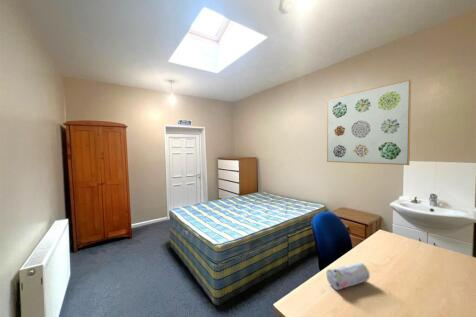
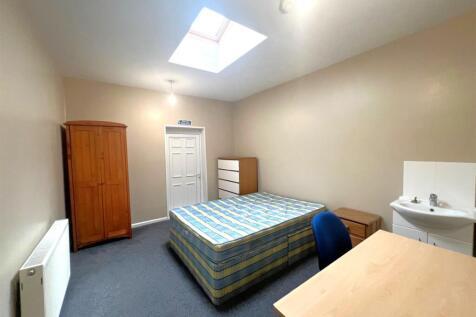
- pencil case (347, 274)
- wall art (362, 127)
